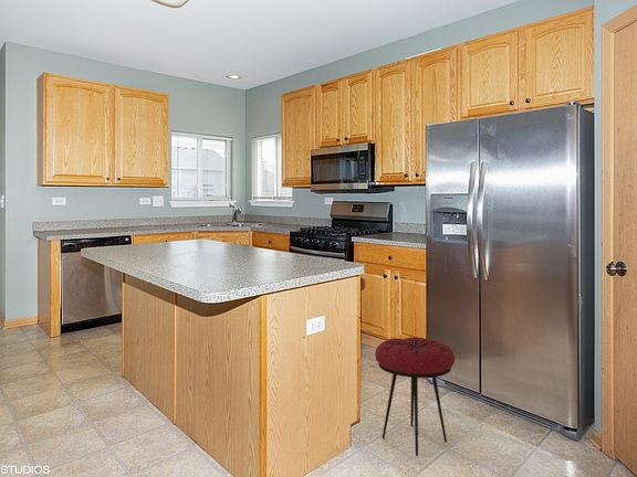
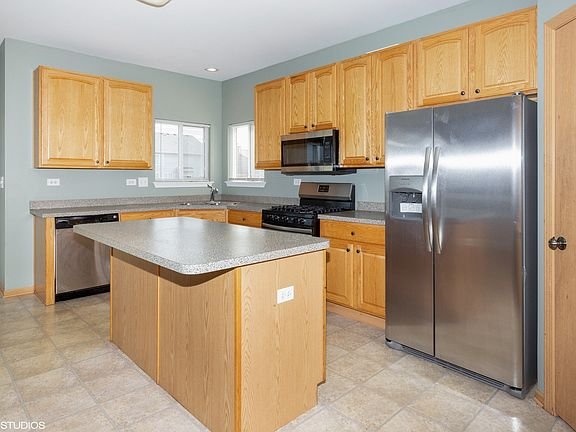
- stool (414, 391)
